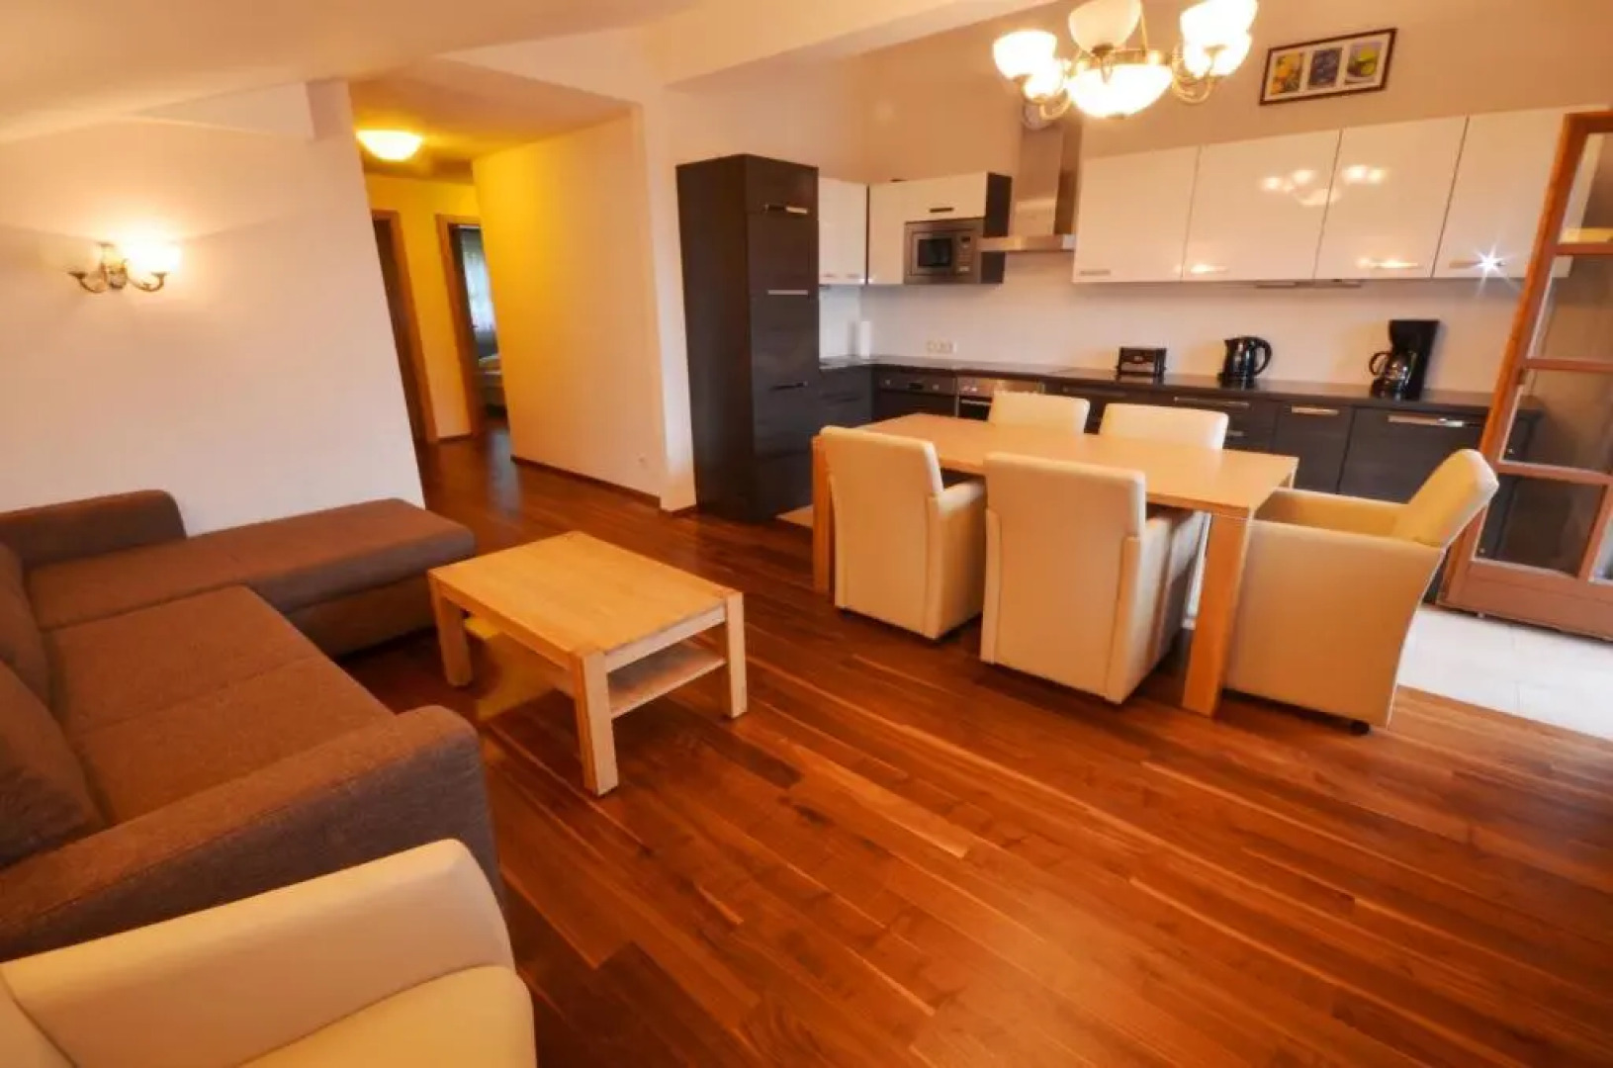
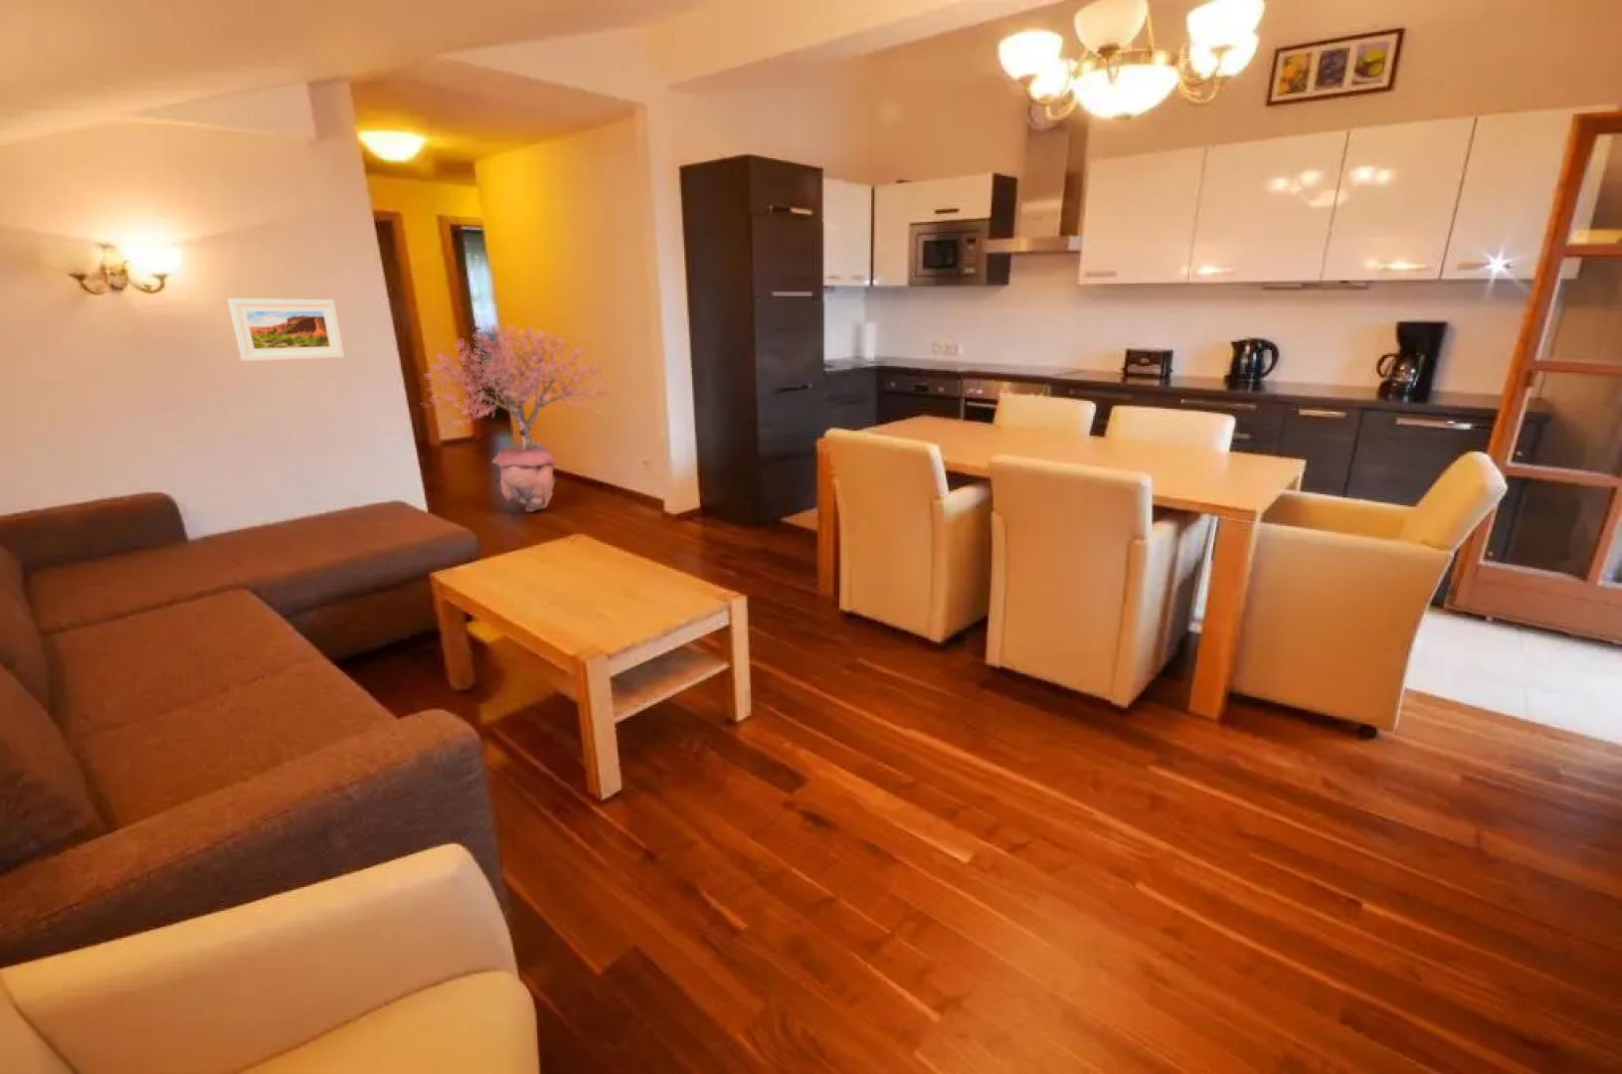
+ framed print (289, 330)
+ potted tree (523, 418)
